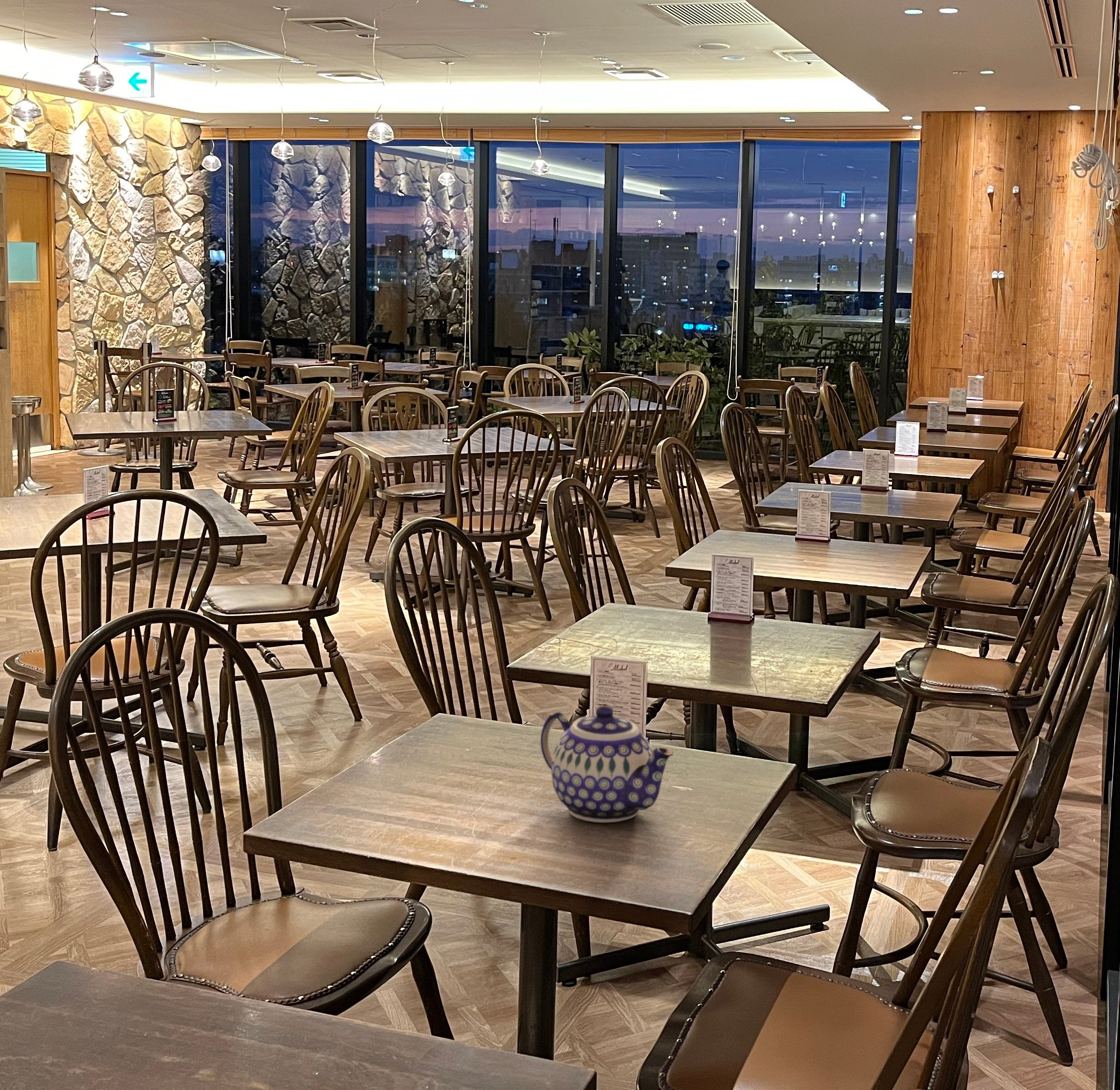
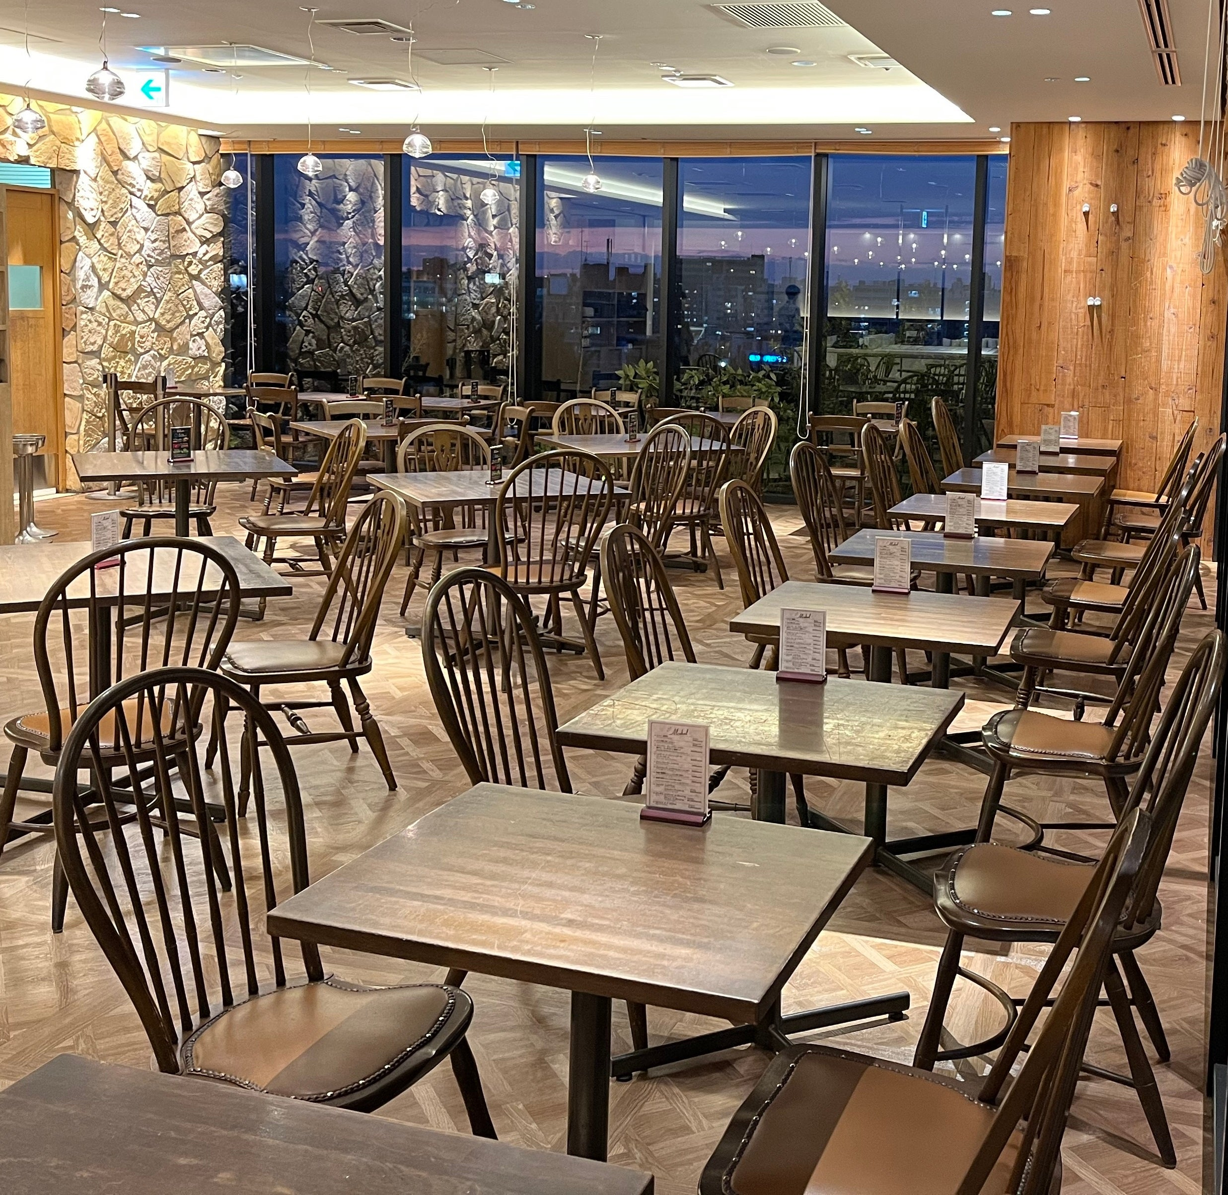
- teapot (604, 759)
